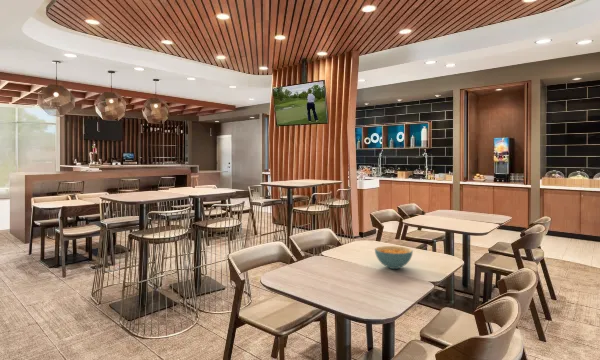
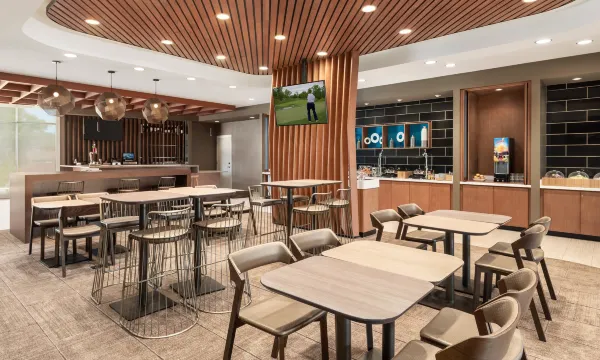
- cereal bowl (393, 258)
